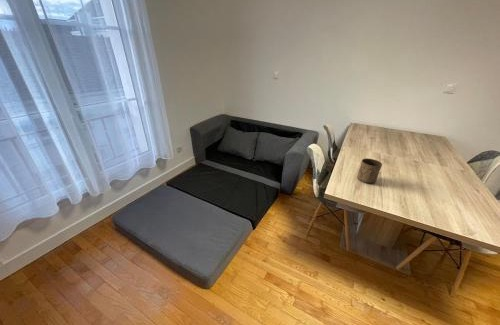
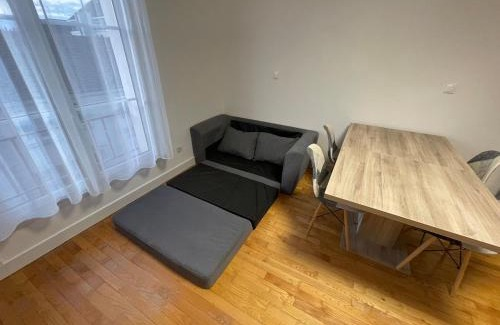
- cup (369, 170)
